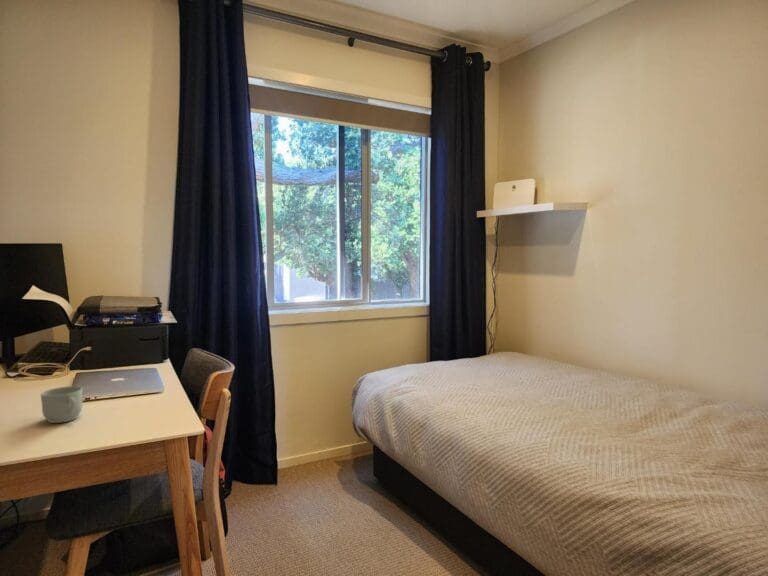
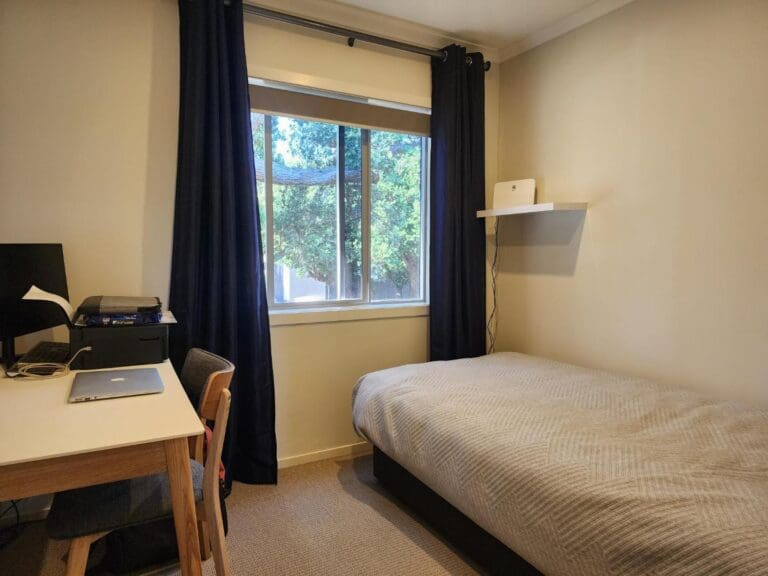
- mug (64, 405)
